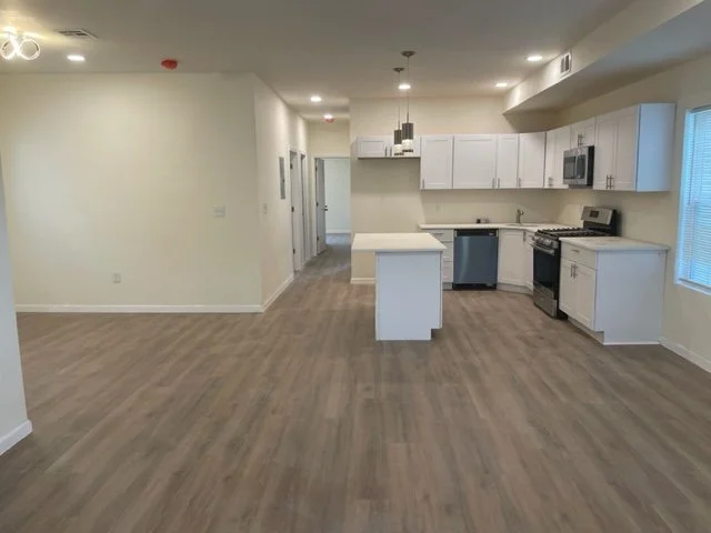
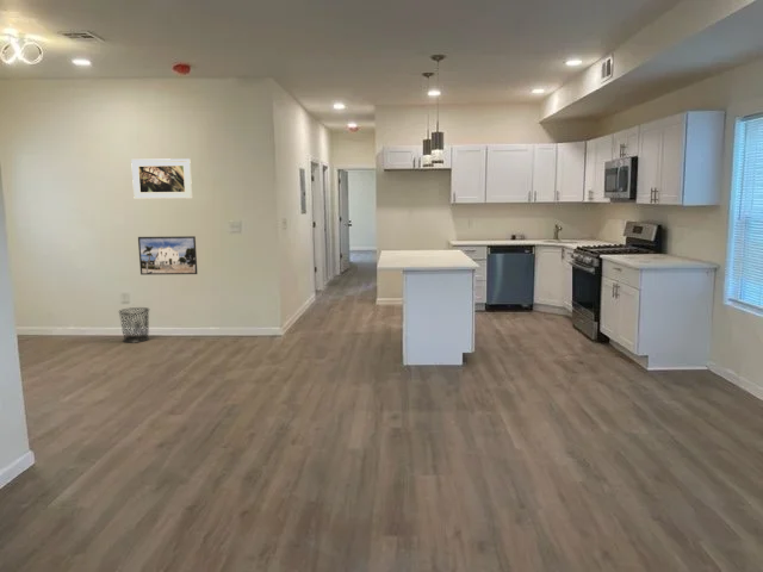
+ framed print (161, 179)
+ waste bin (135, 324)
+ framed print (167, 255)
